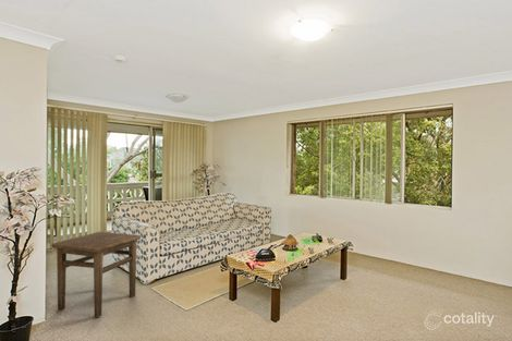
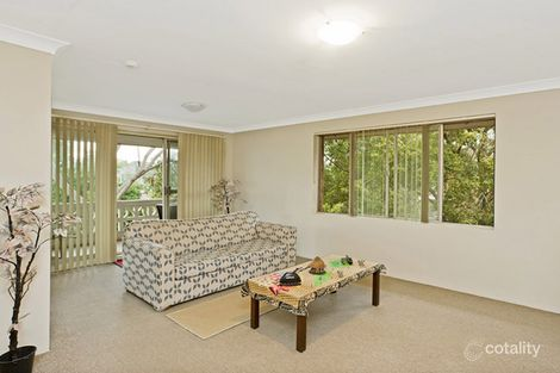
- side table (98, 270)
